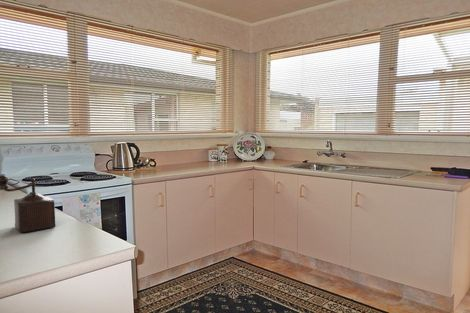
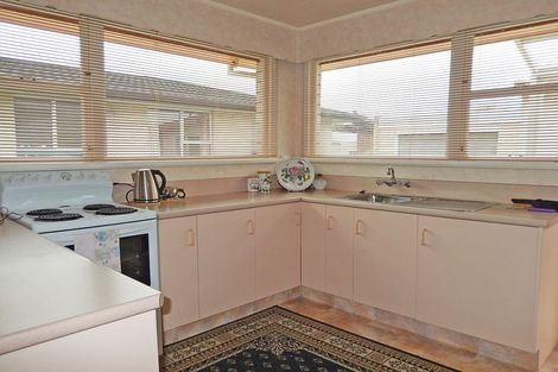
- pepper mill (25, 201)
